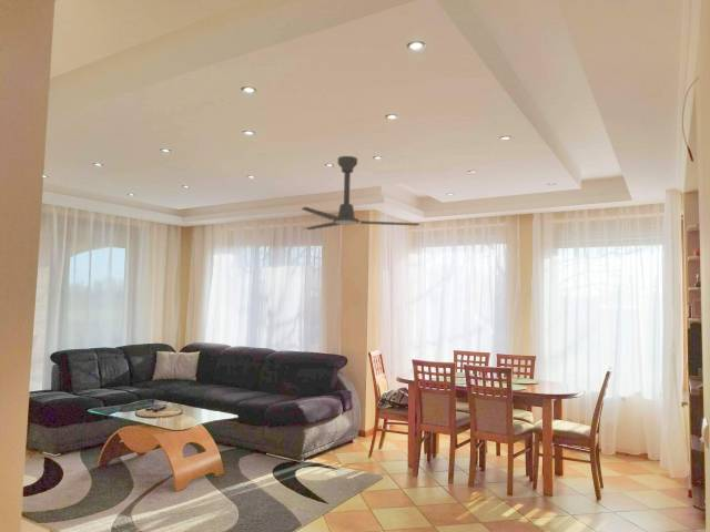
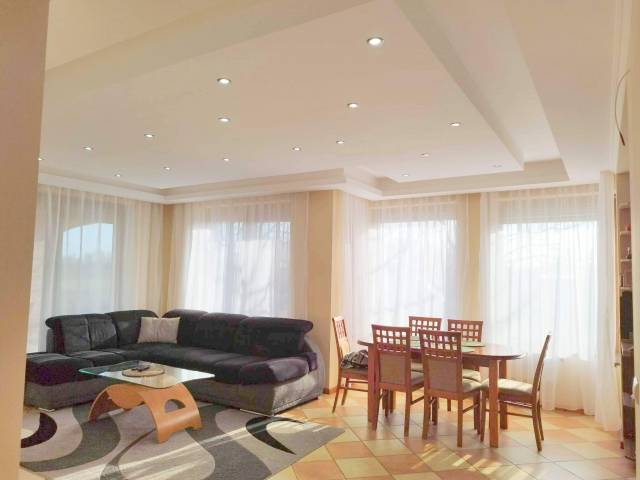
- ceiling fan (348, 191)
